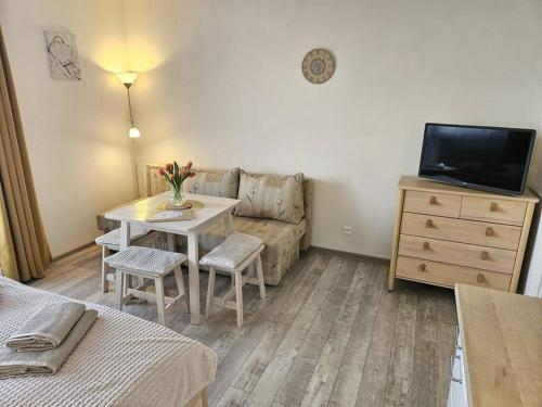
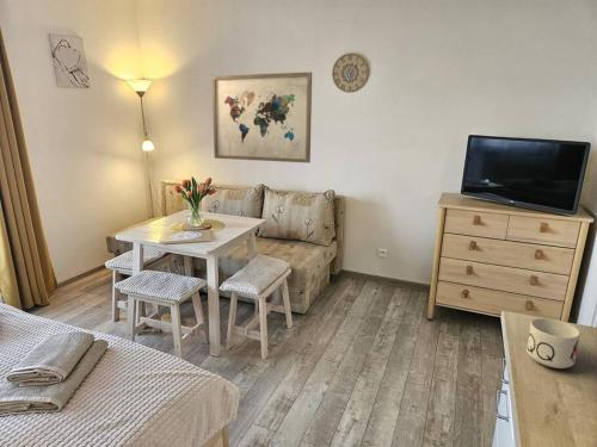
+ wall art (259, 118)
+ mug (549, 339)
